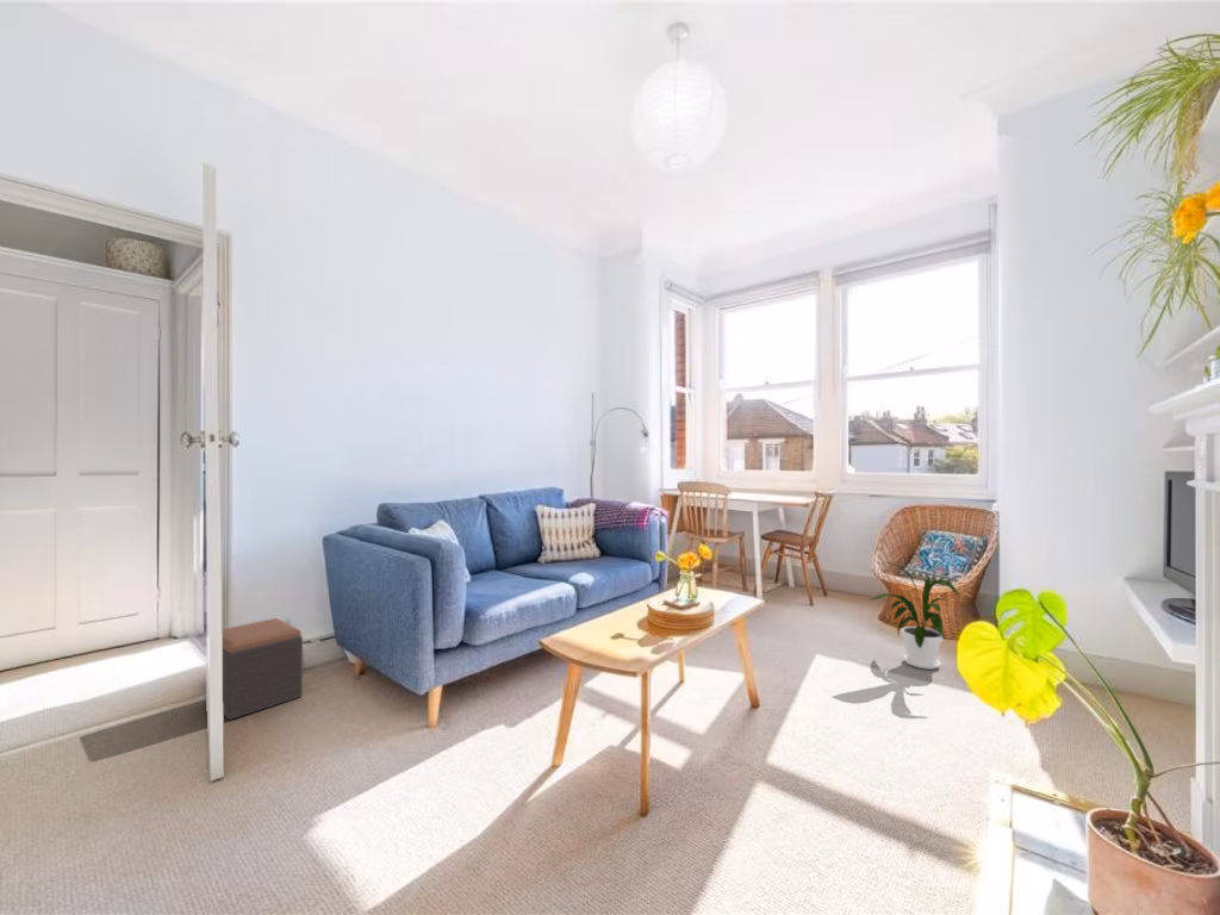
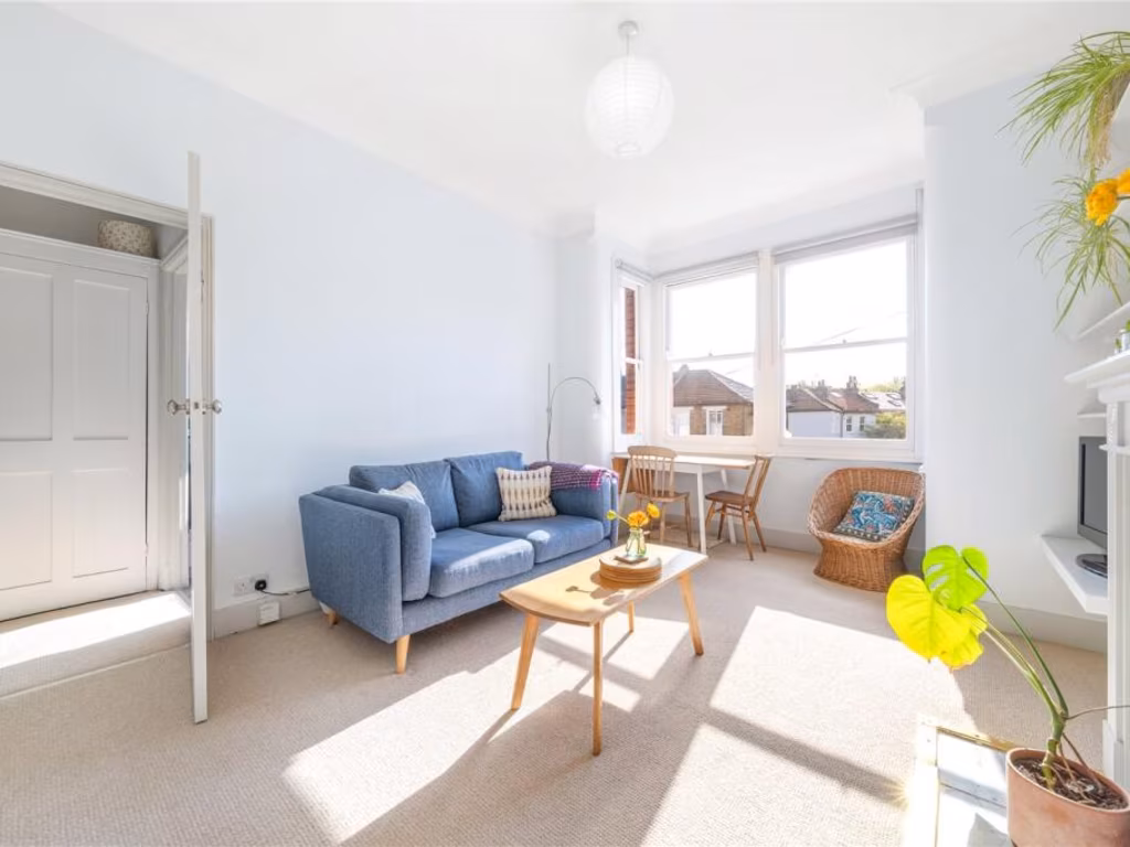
- footstool (255, 662)
- house plant (916, 615)
